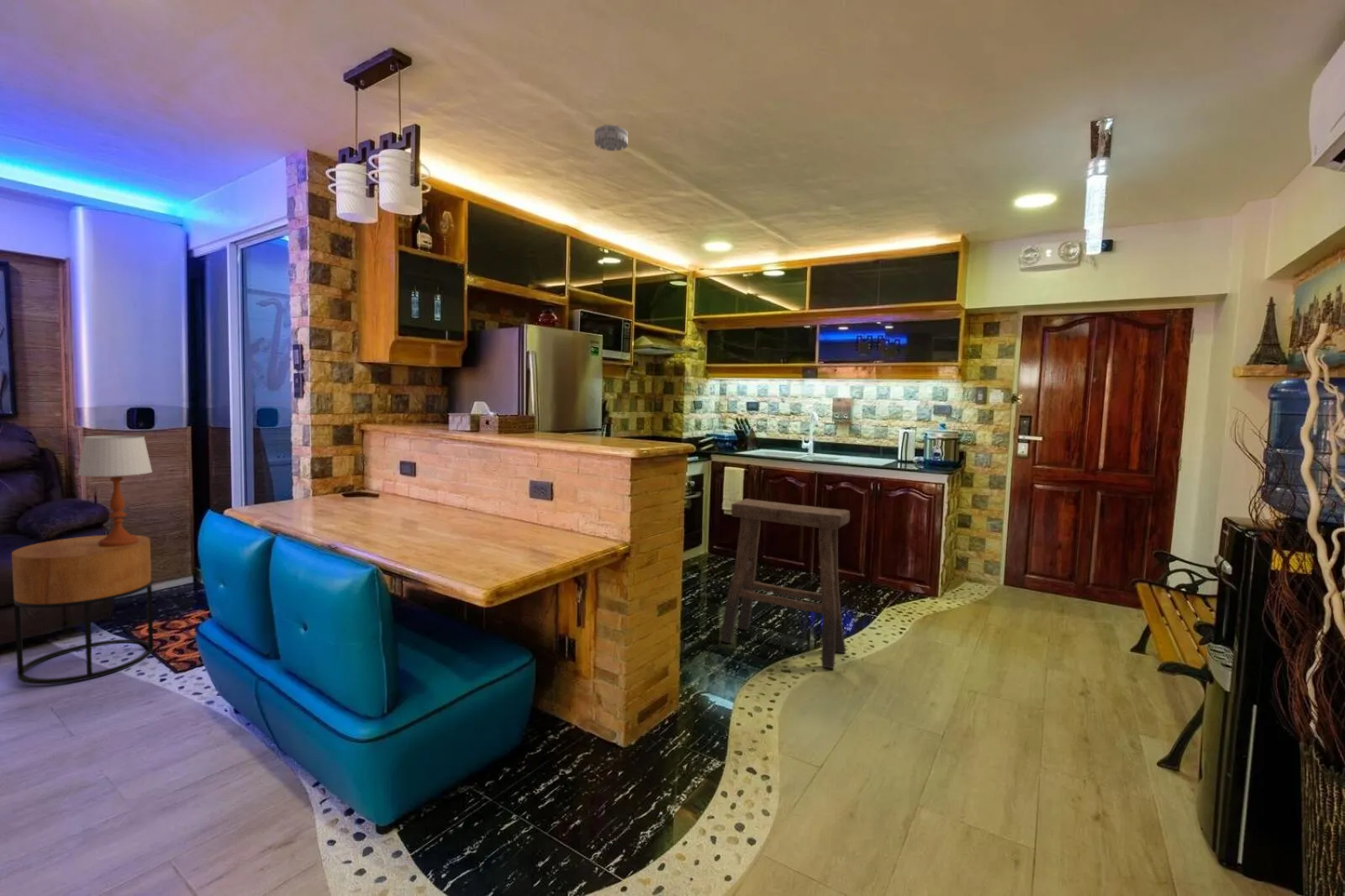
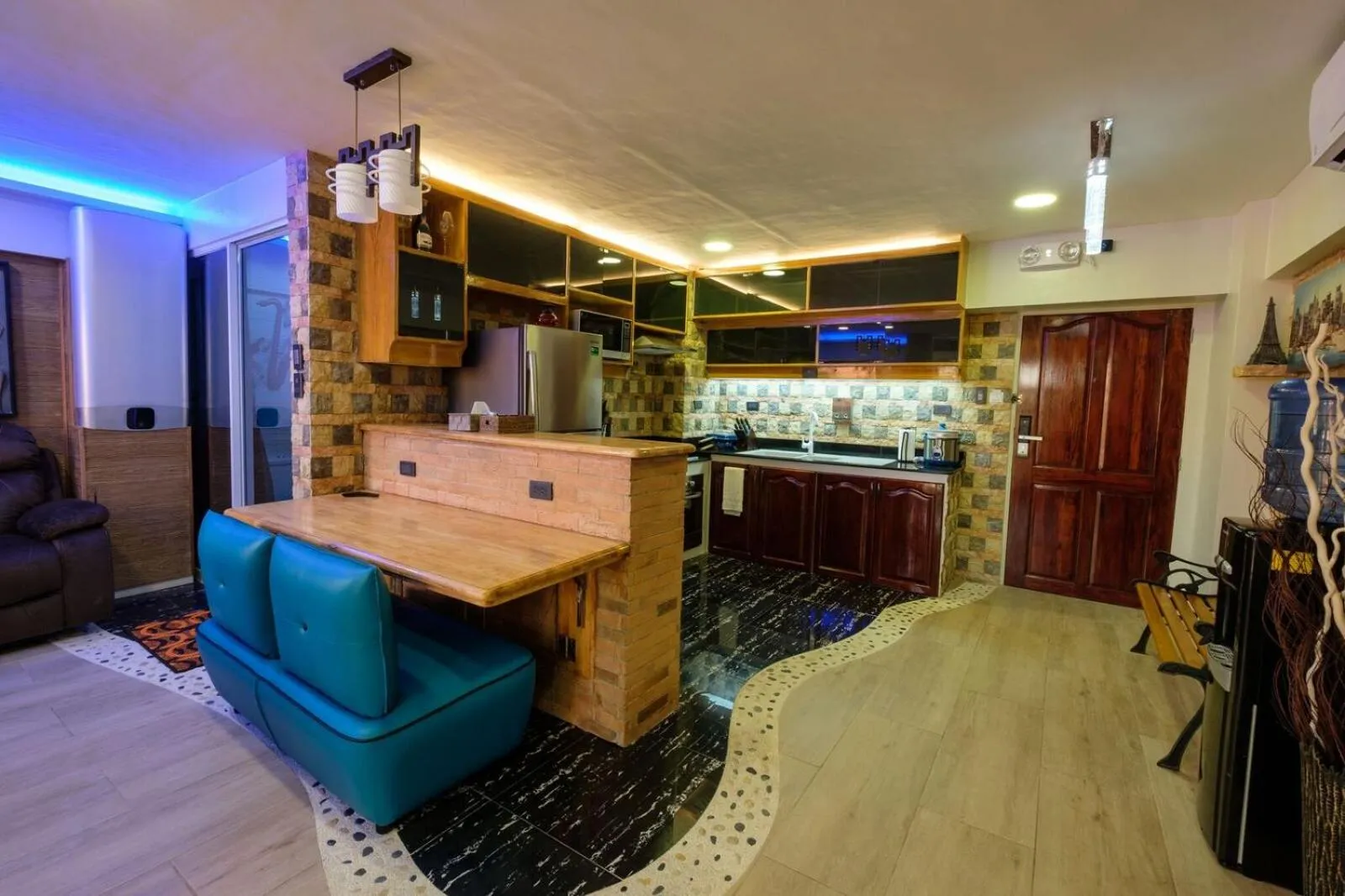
- table lamp (116, 489)
- side table (87, 603)
- smoke detector (611, 137)
- stool (783, 587)
